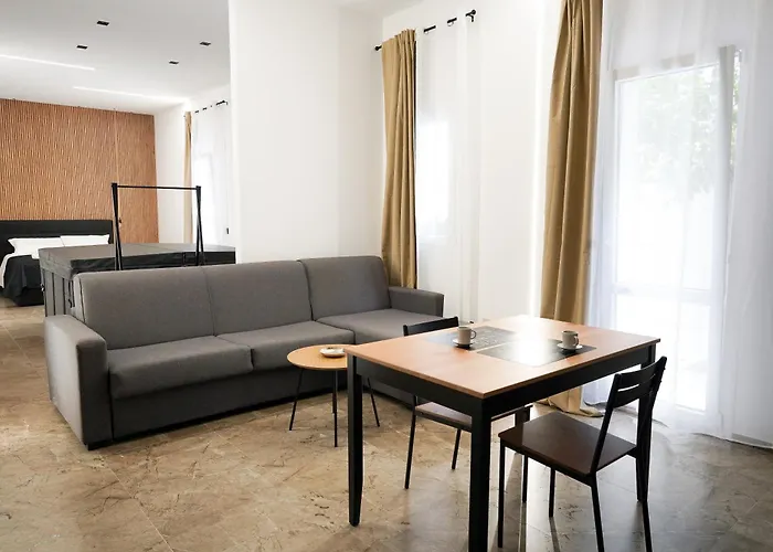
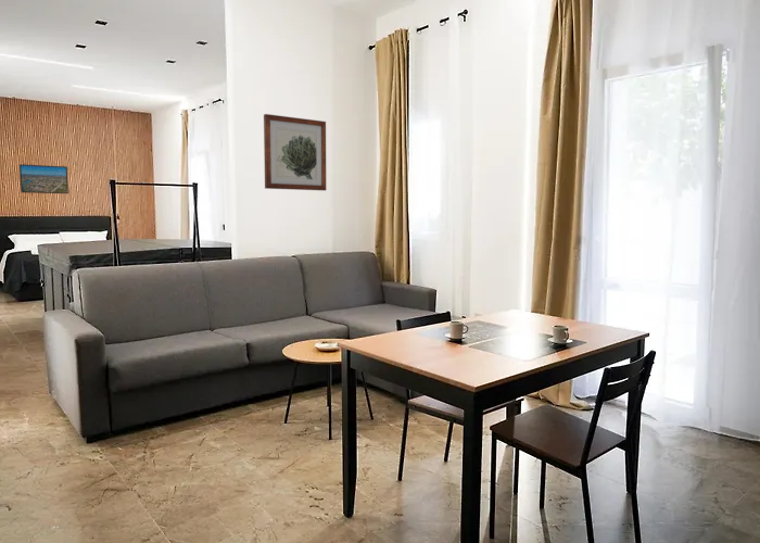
+ wall art (295, 153)
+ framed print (45, 179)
